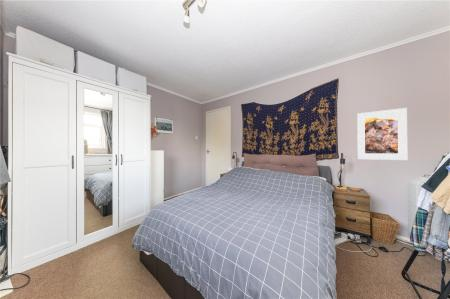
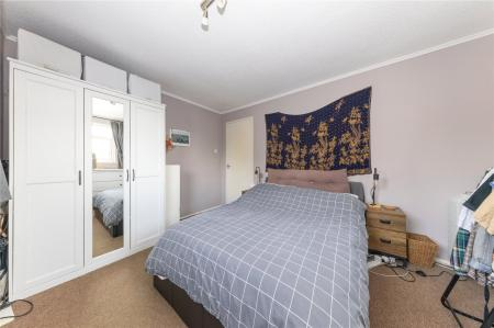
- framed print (380, 135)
